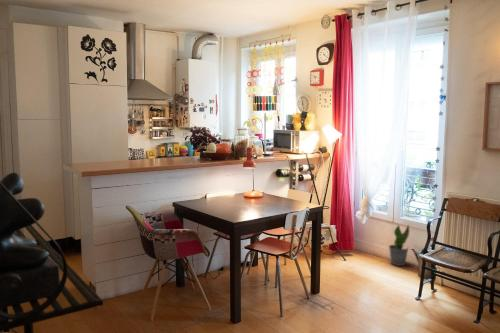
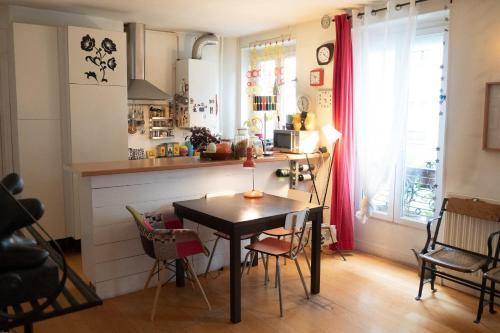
- potted plant (398, 243)
